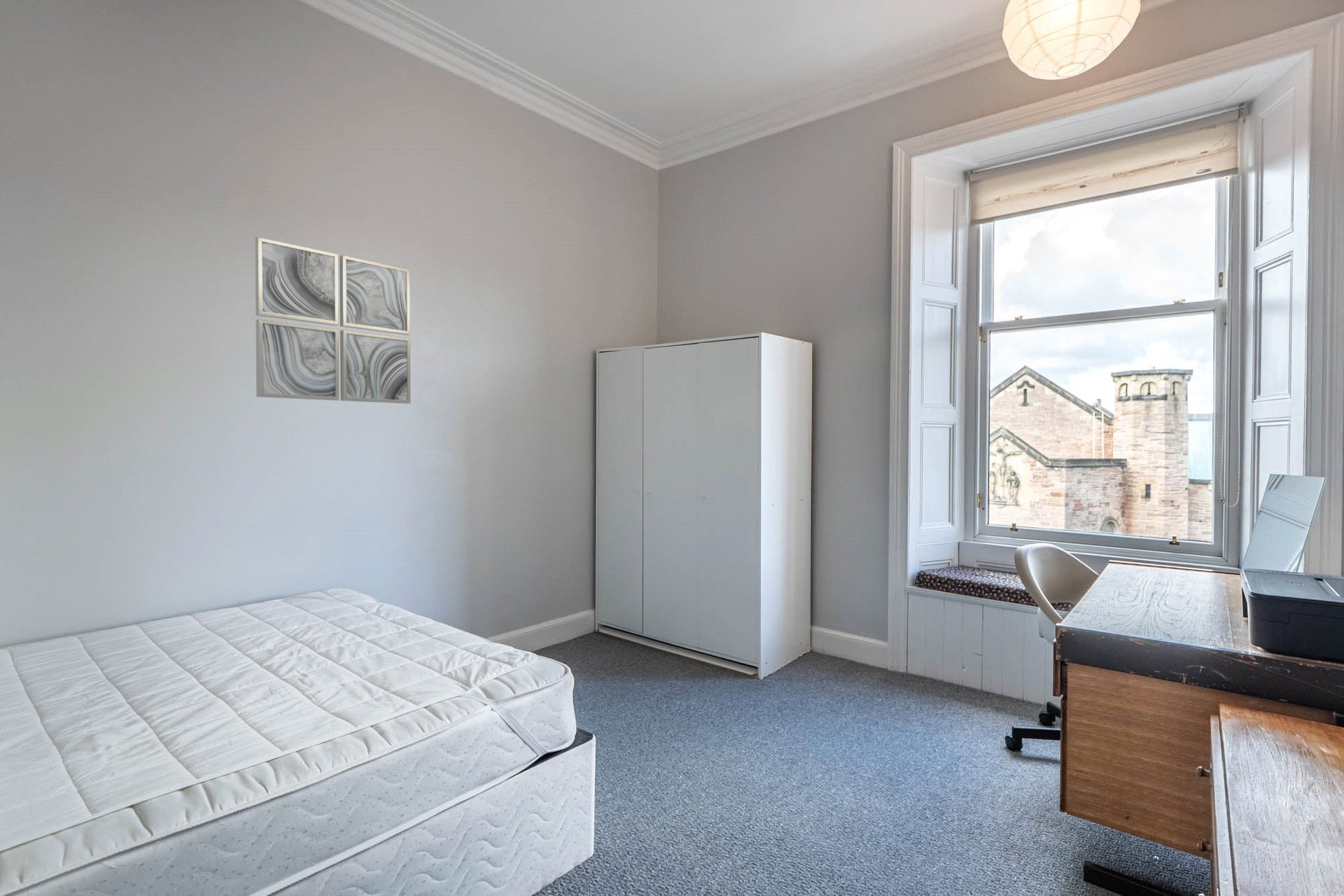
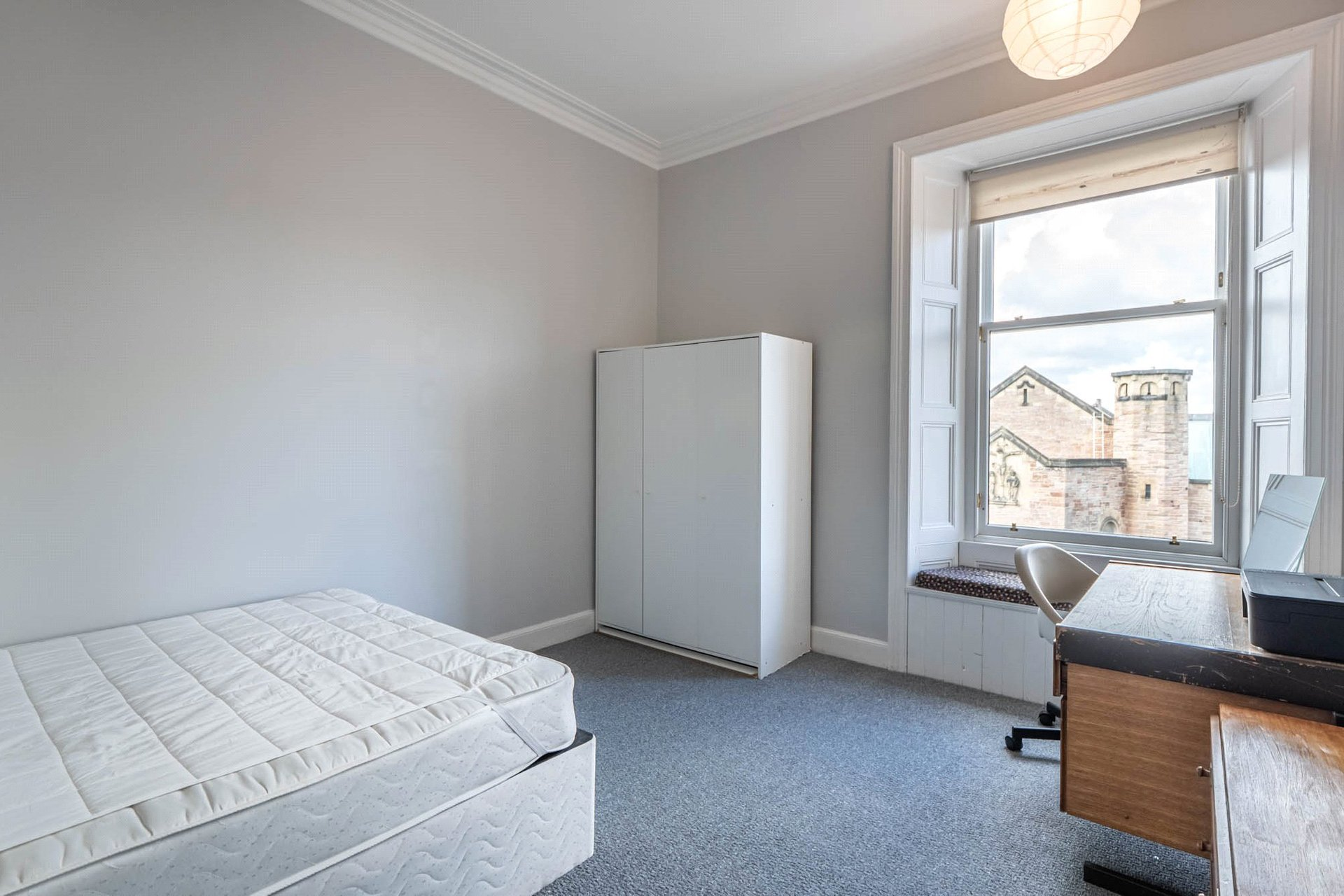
- wall art (338, 329)
